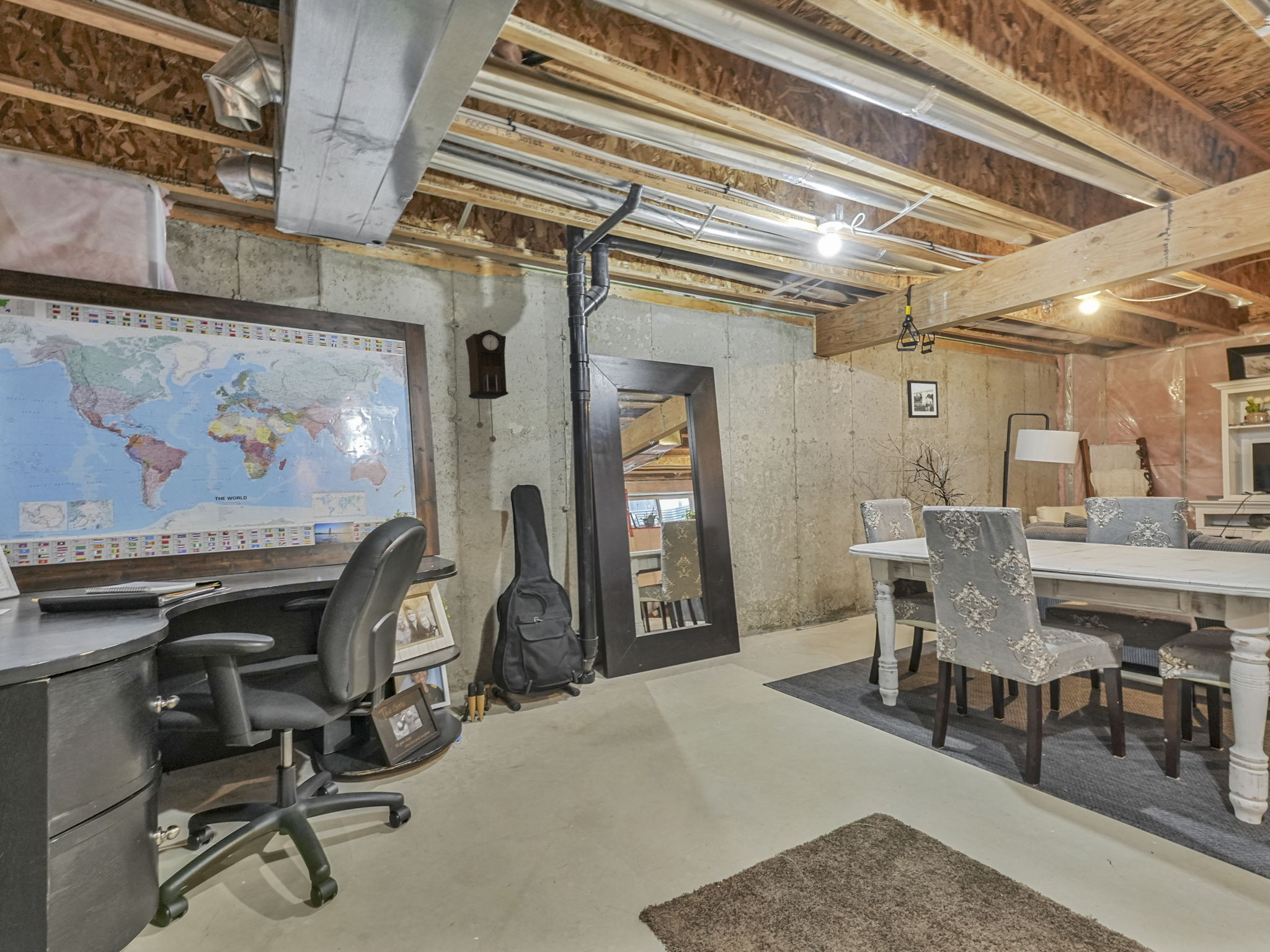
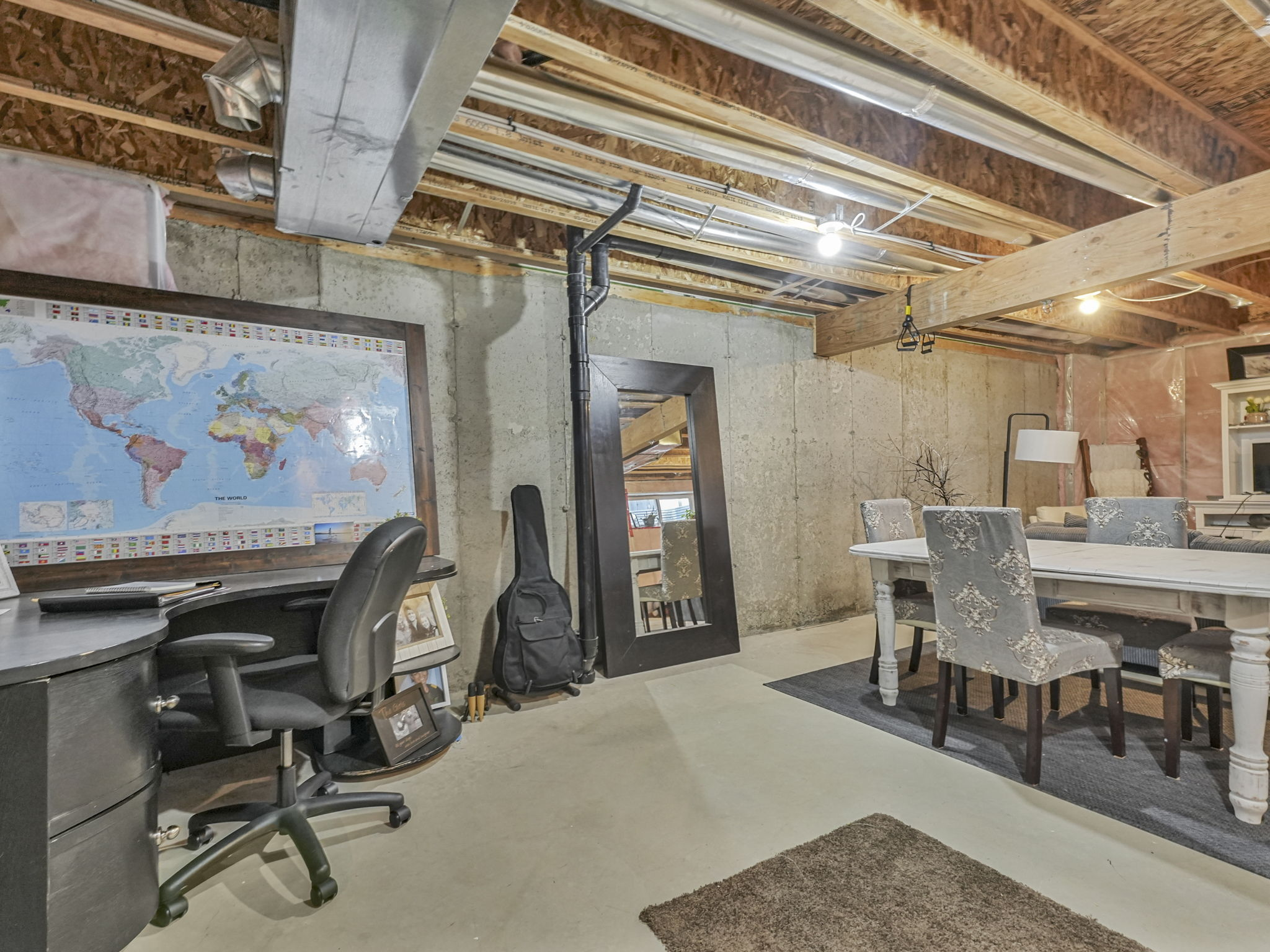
- pendulum clock (487, 387)
- picture frame (923, 399)
